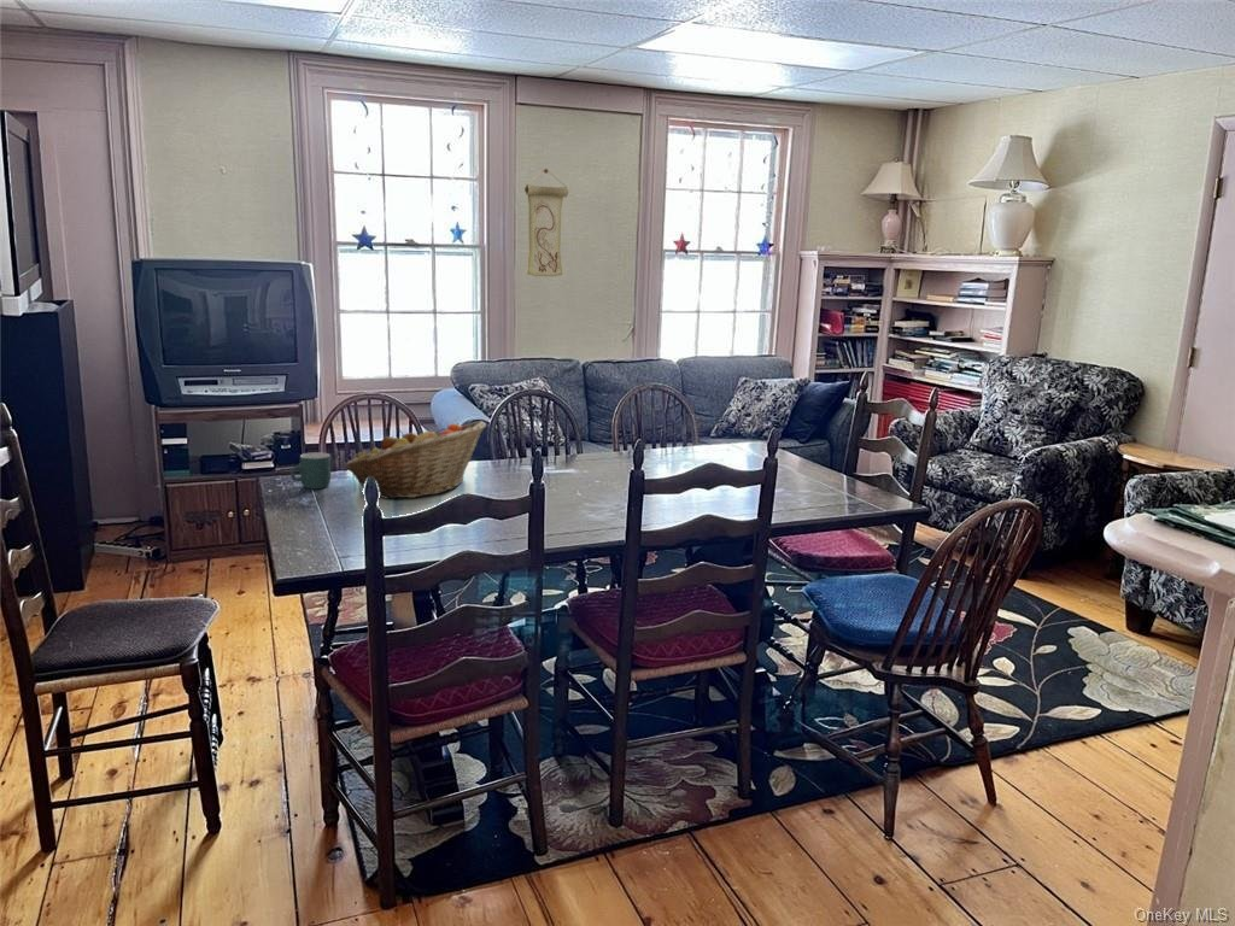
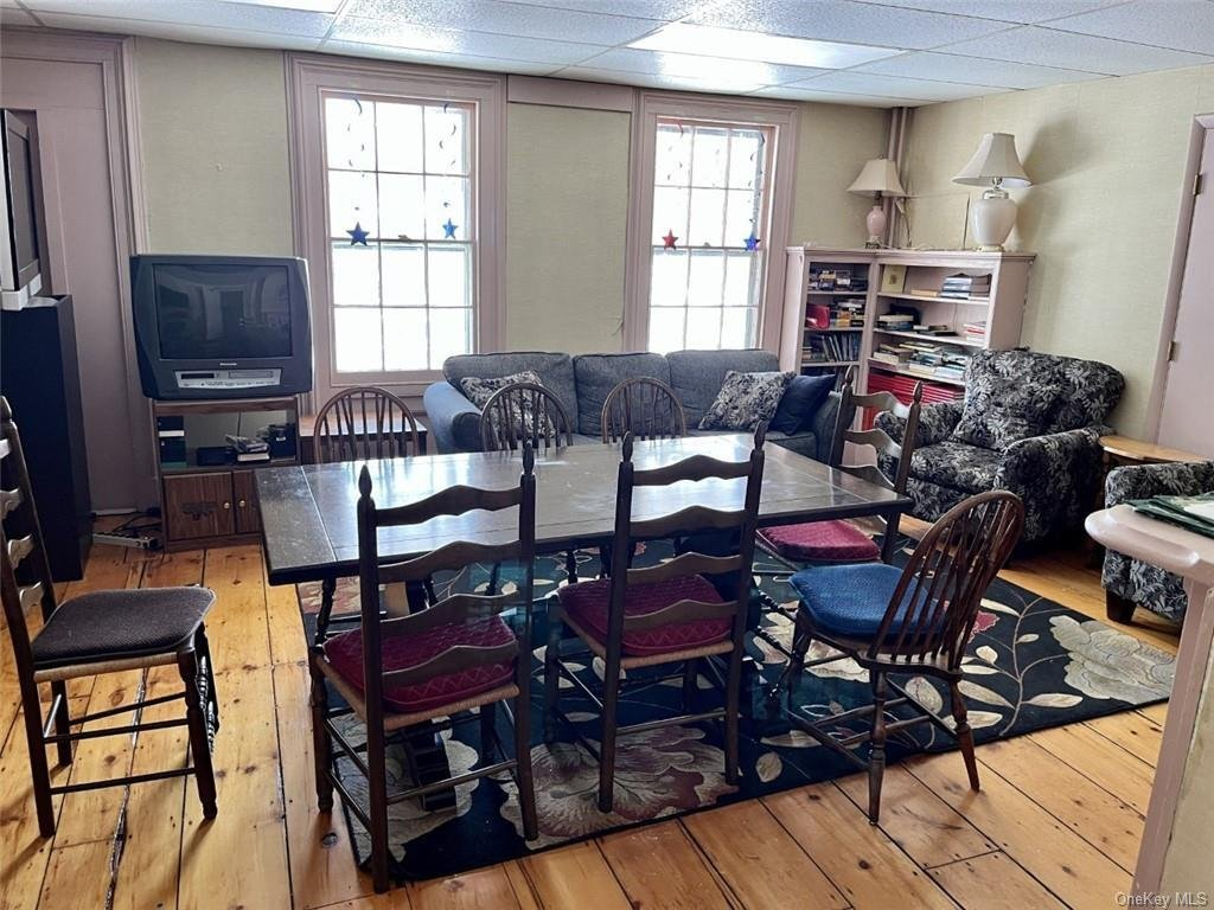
- mug (312, 471)
- wall scroll (545, 223)
- fruit basket (419, 455)
